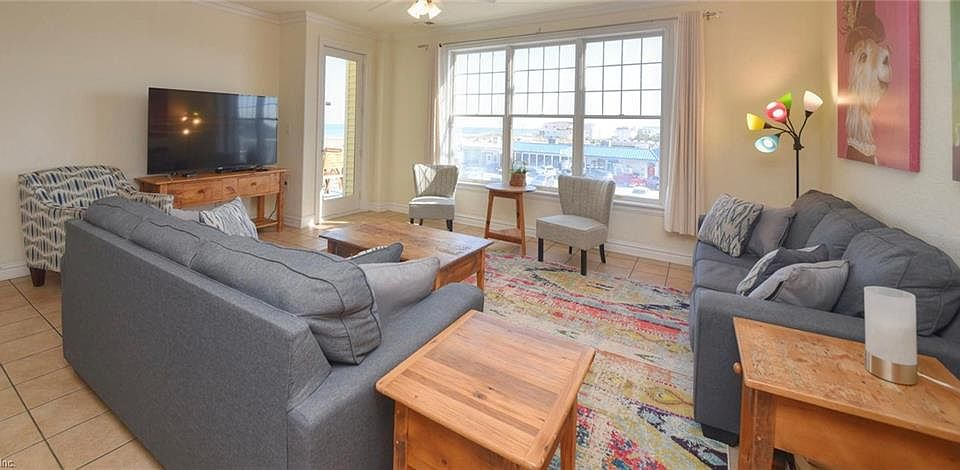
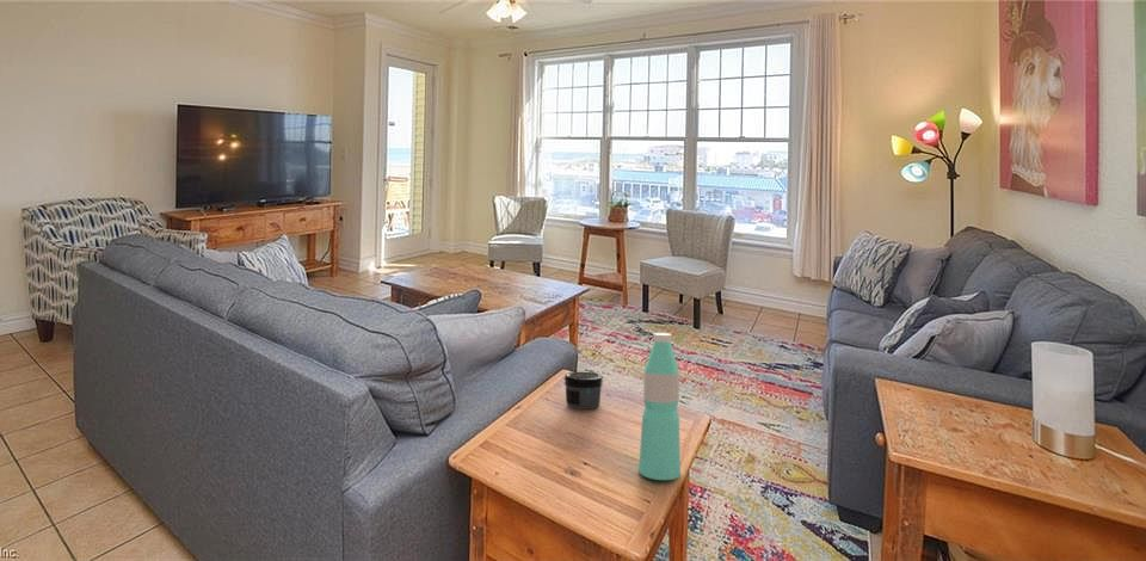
+ jar (583, 390)
+ water bottle (660, 402)
